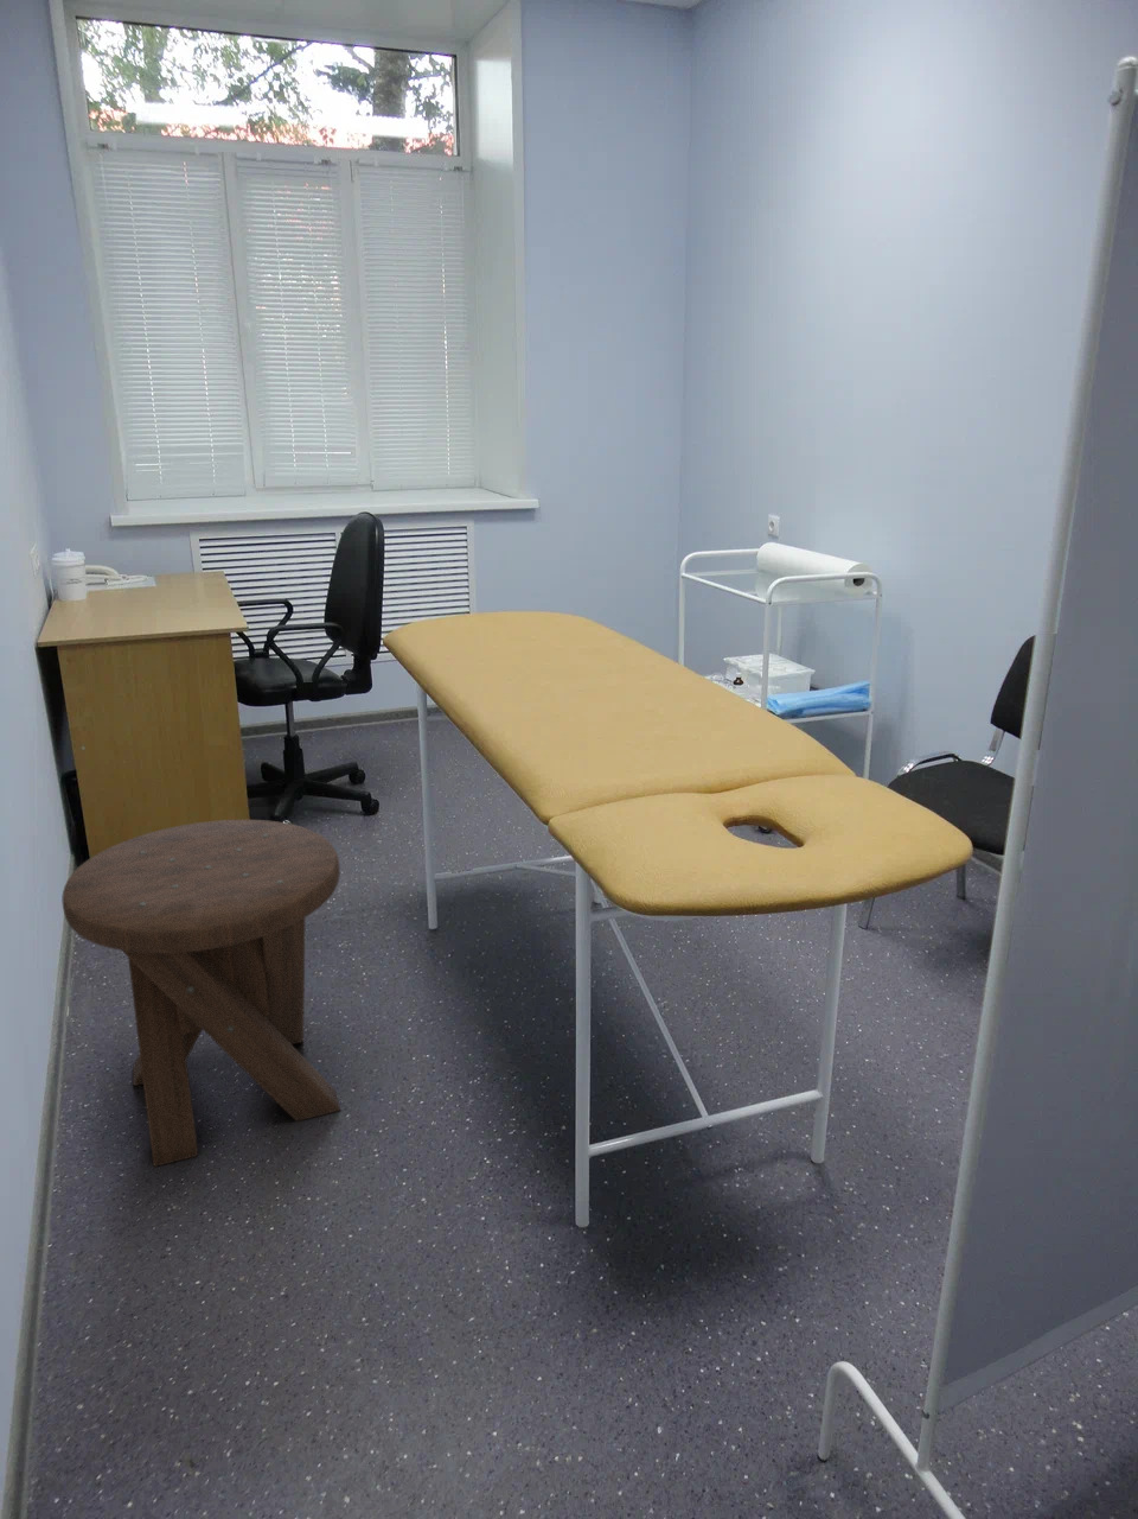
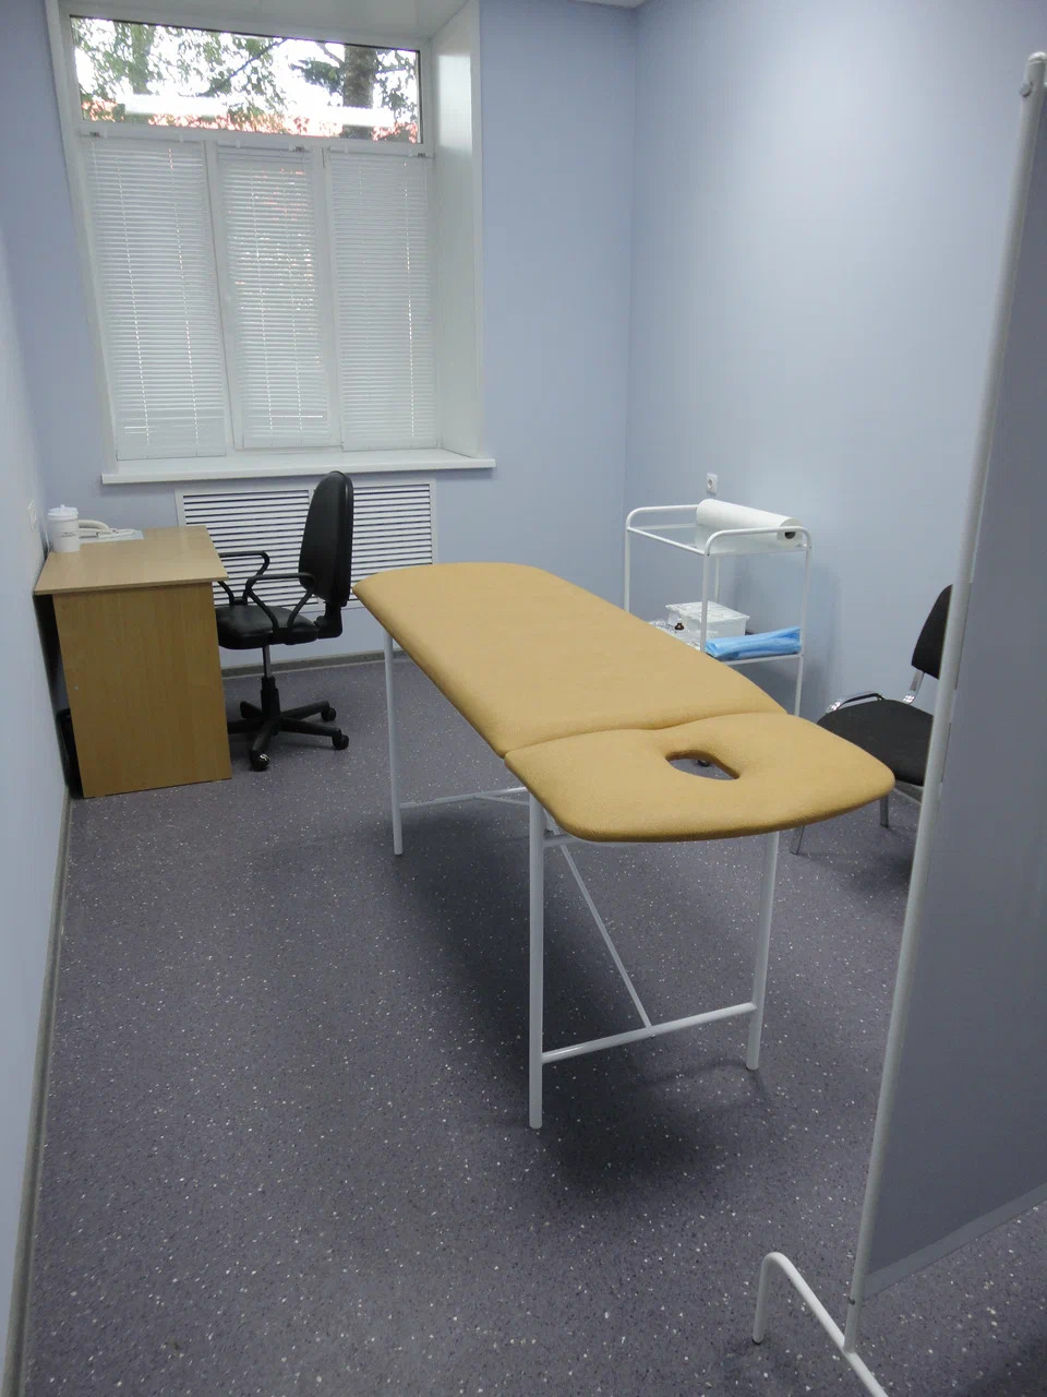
- music stool (219, 982)
